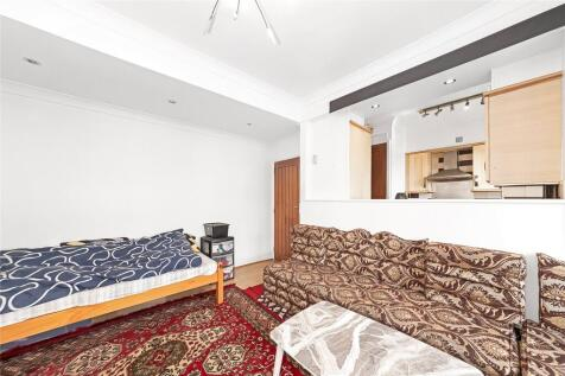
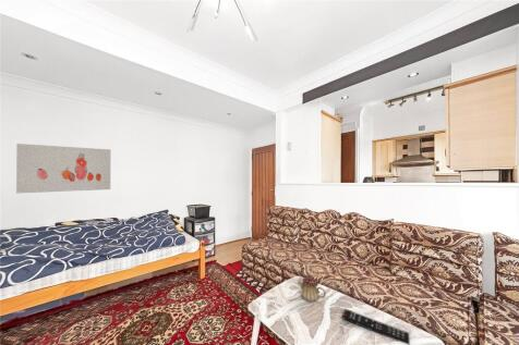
+ teapot (311, 286)
+ remote control (373, 324)
+ wall art (69, 169)
